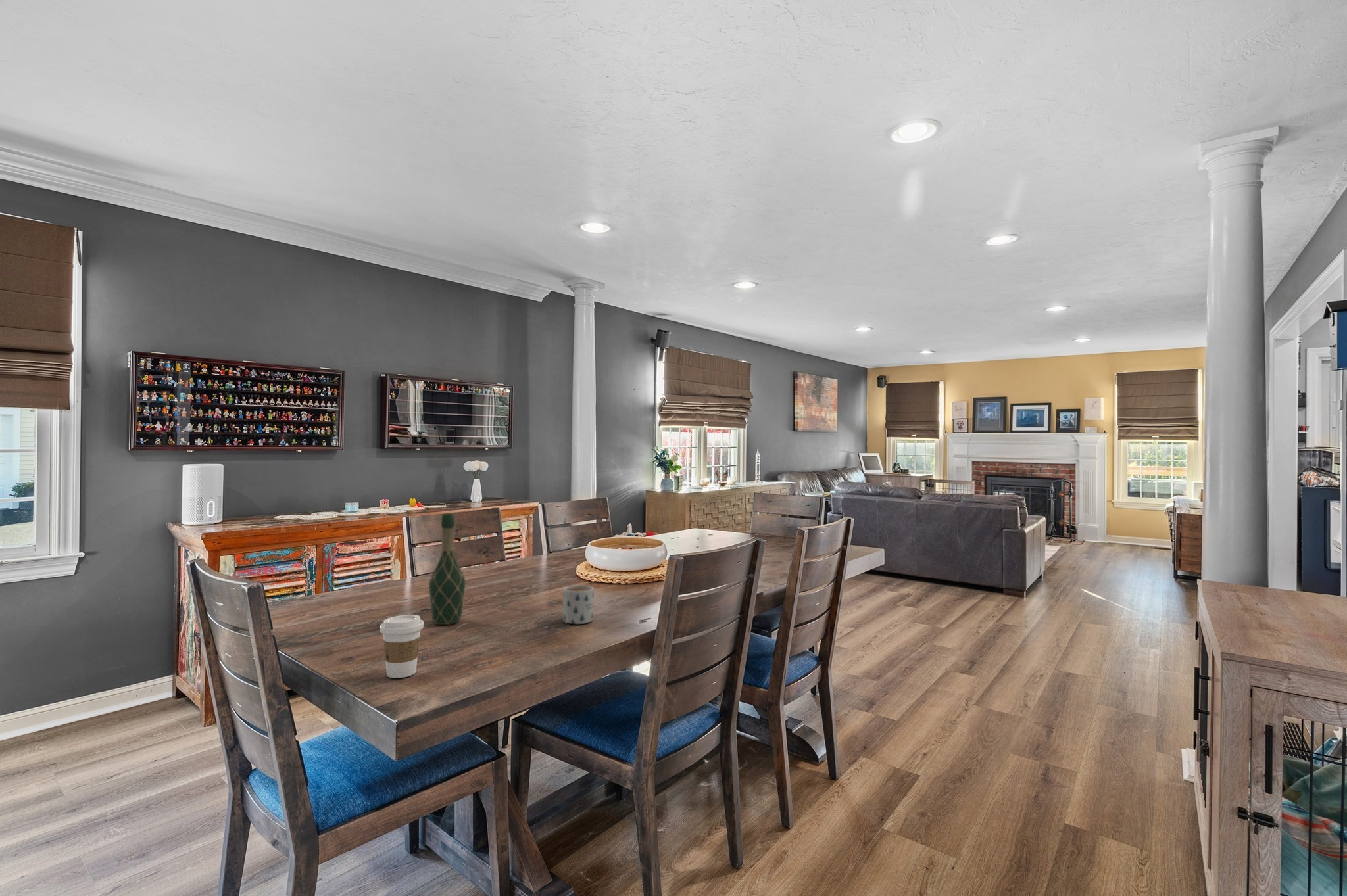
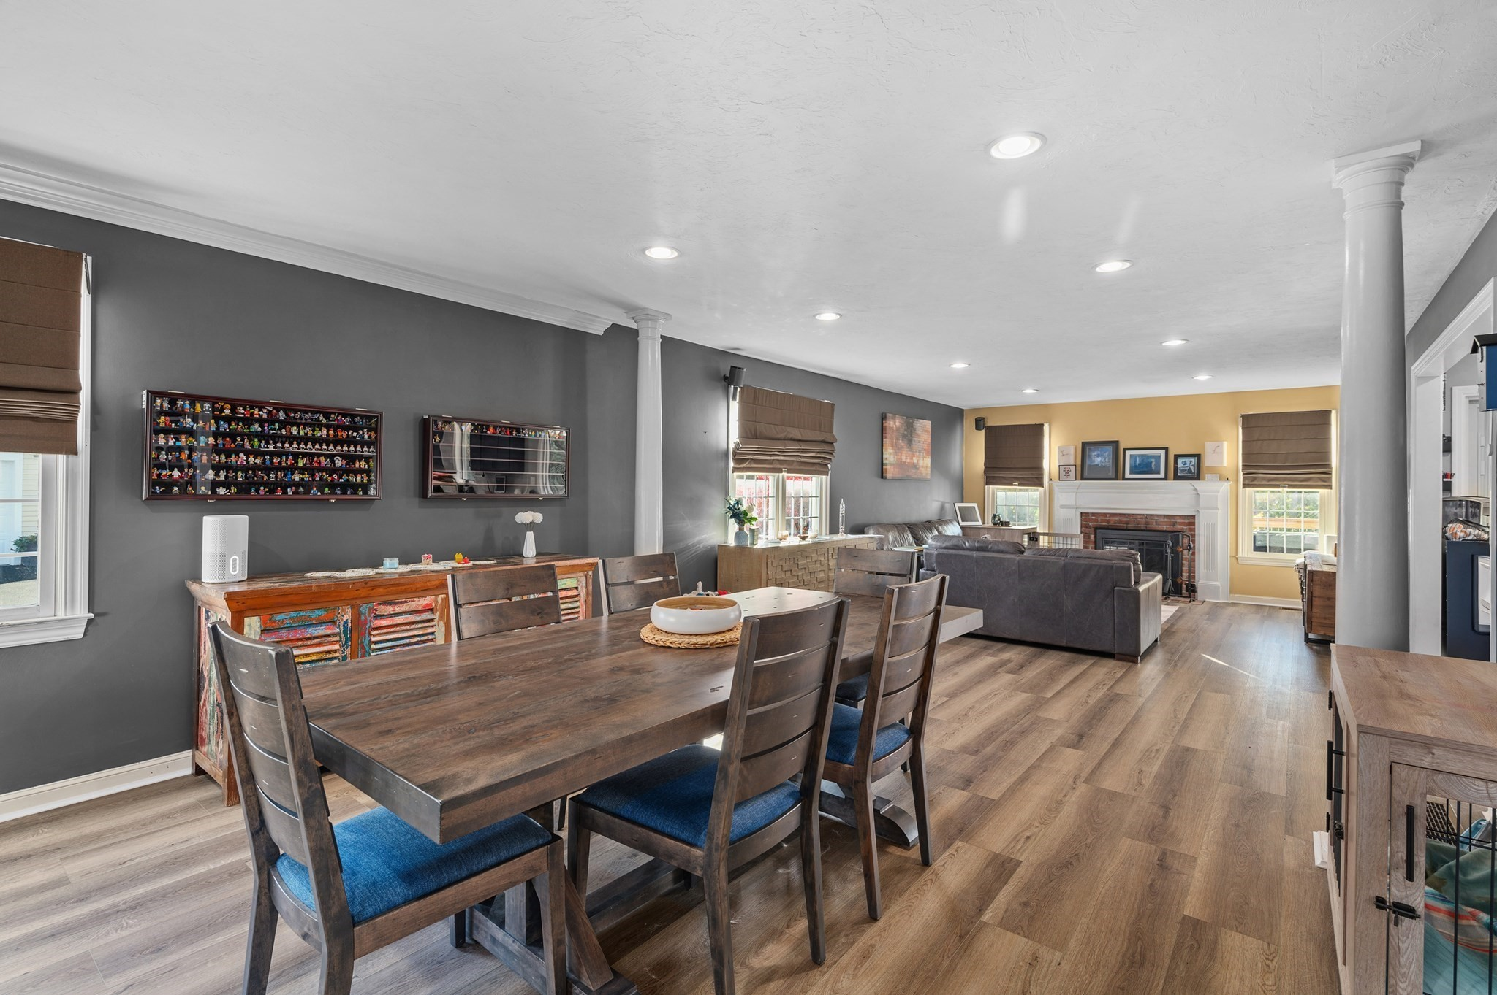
- wine bottle (447, 567)
- mug (581, 603)
- coffee cup (401, 646)
